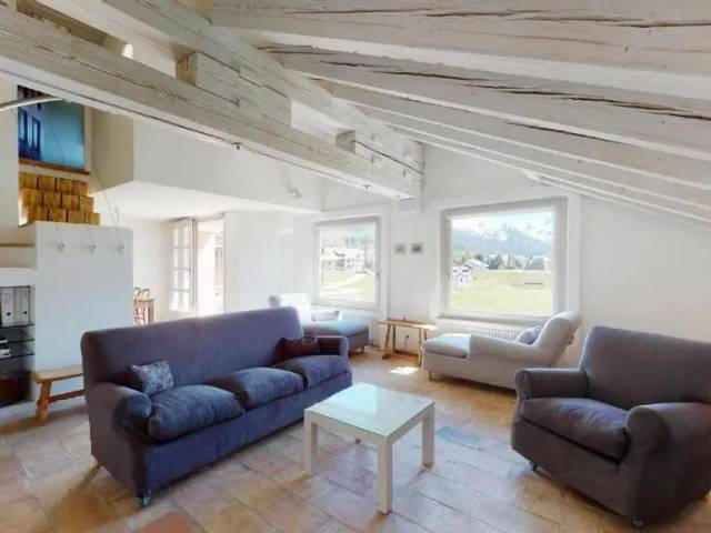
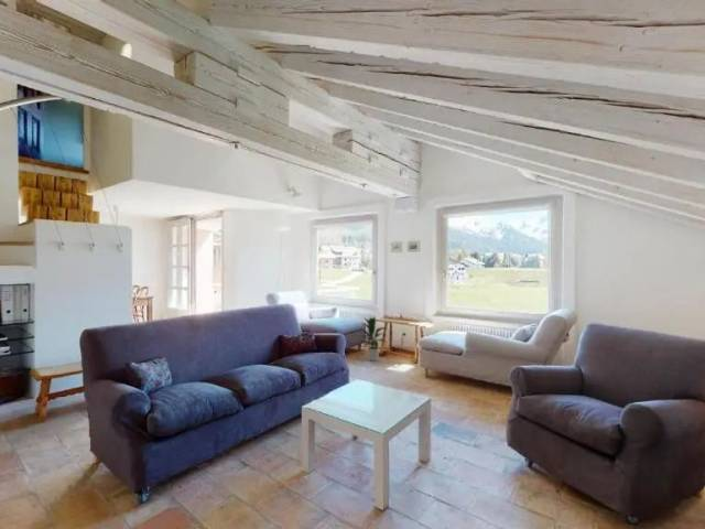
+ indoor plant (371, 337)
